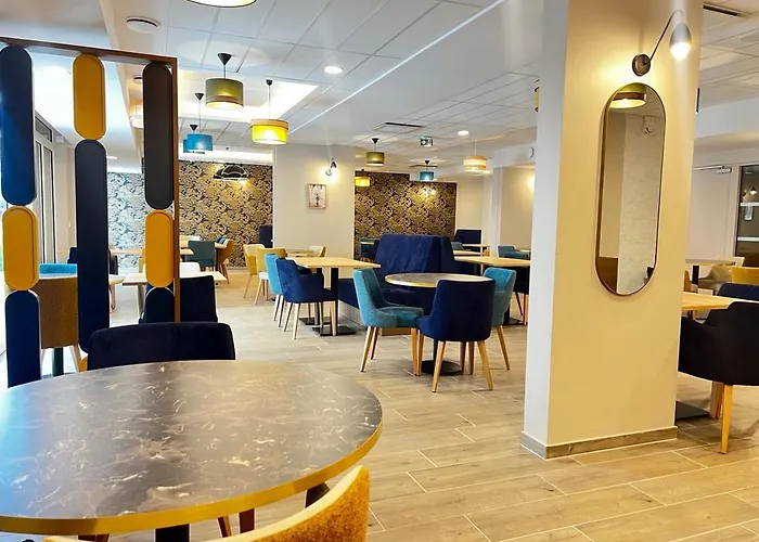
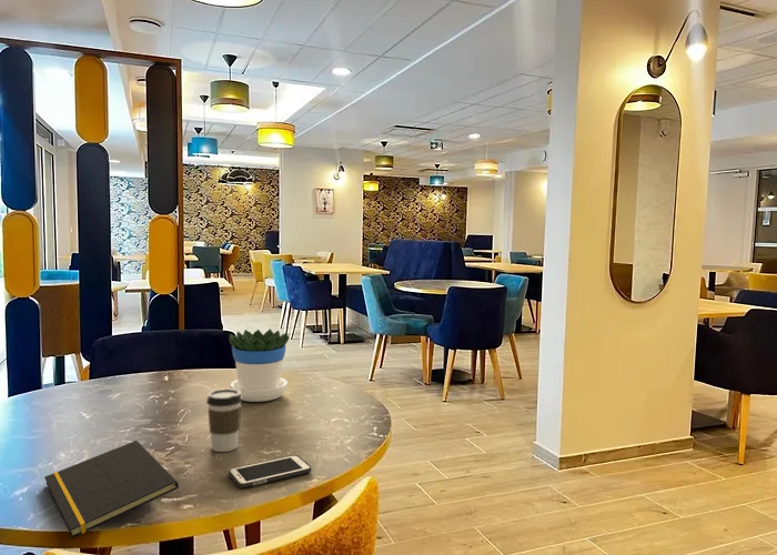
+ flowerpot (259, 365)
+ coffee cup (224, 420)
+ cell phone (270, 471)
+ notepad (109, 482)
